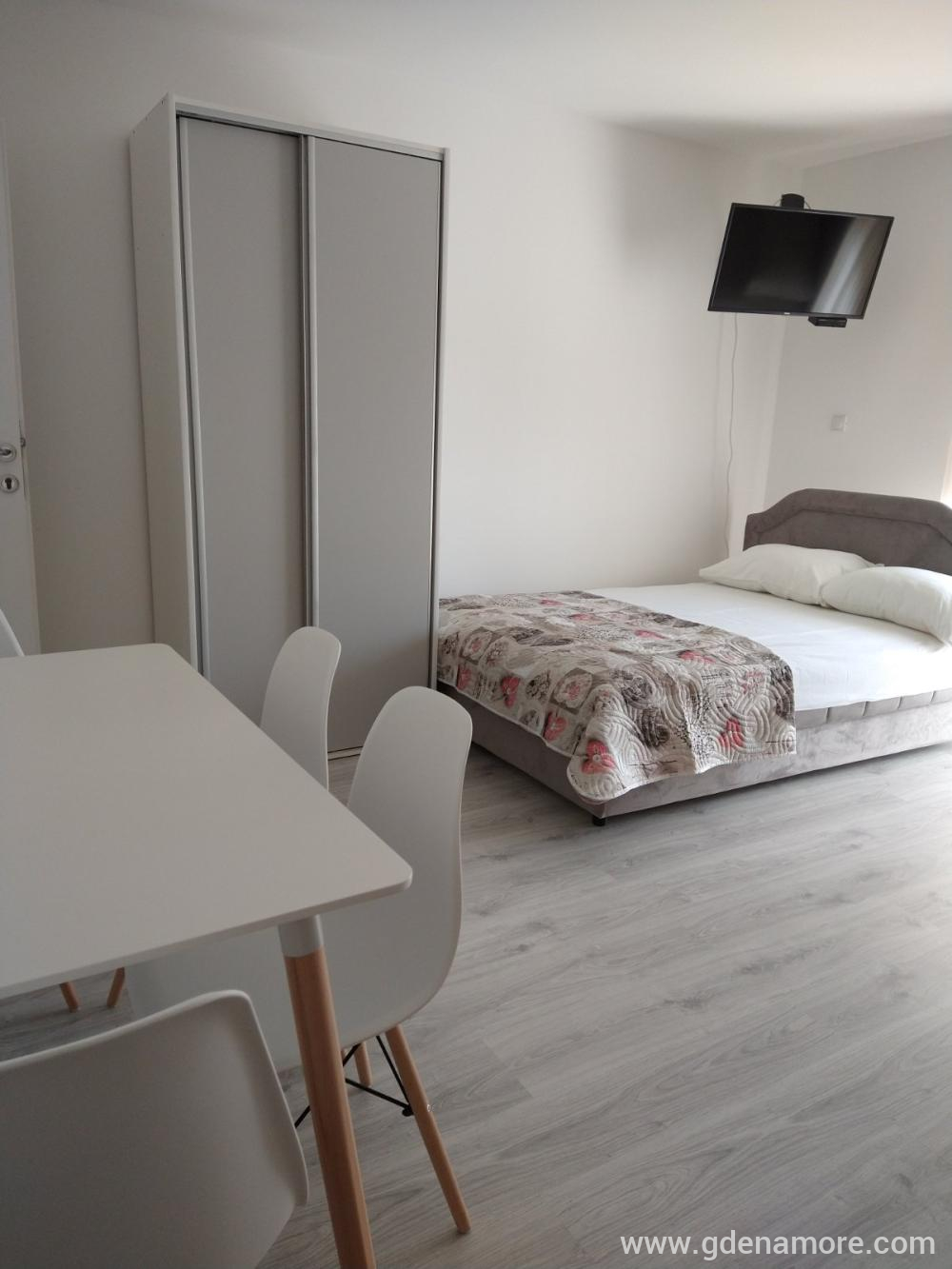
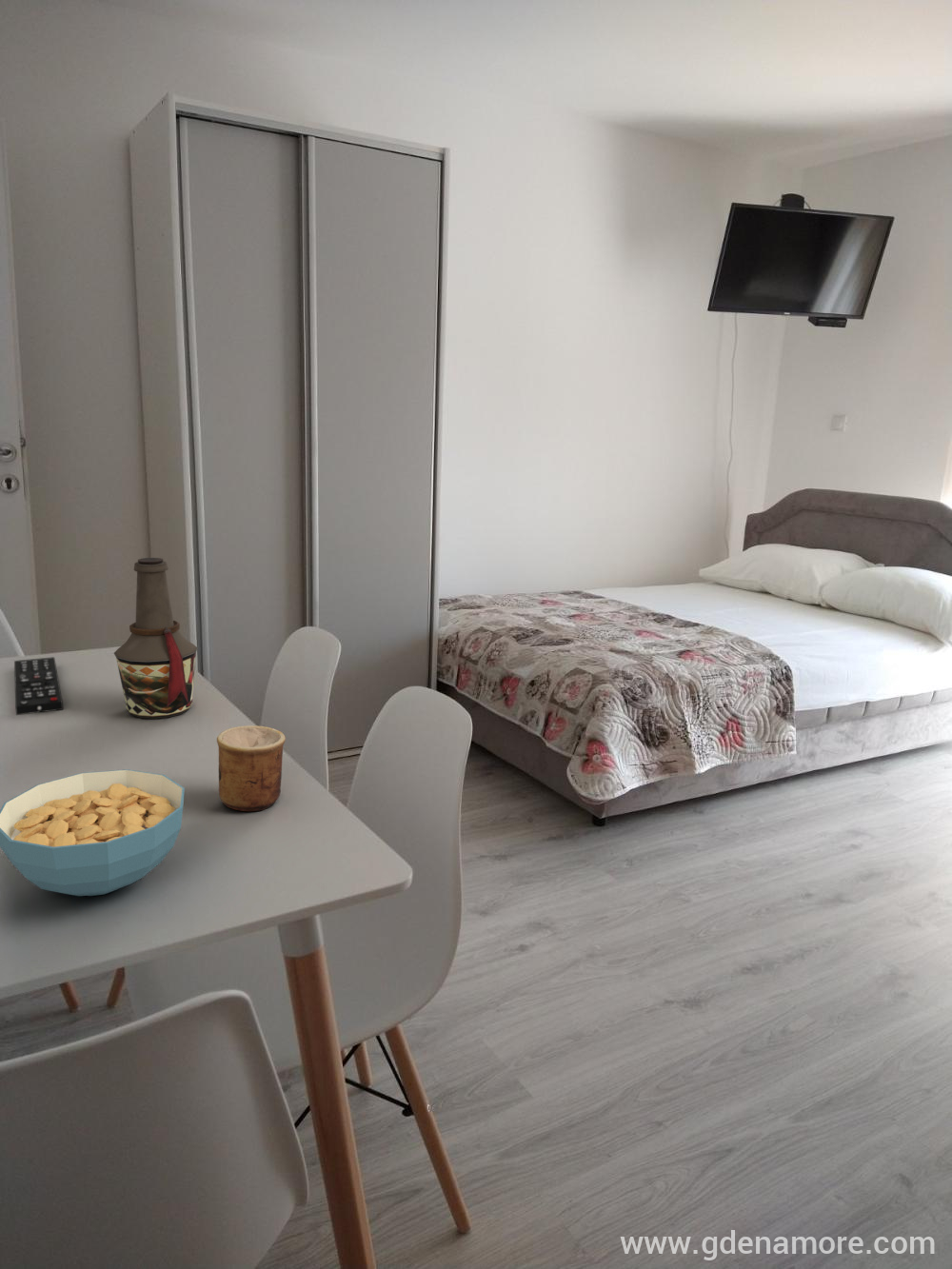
+ cereal bowl (96, 843)
+ cup (252, 768)
+ remote control (36, 683)
+ bottle (157, 636)
